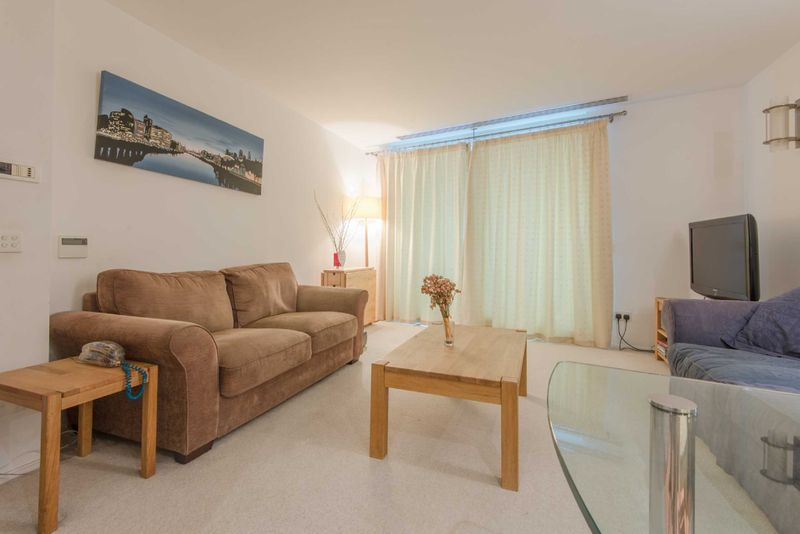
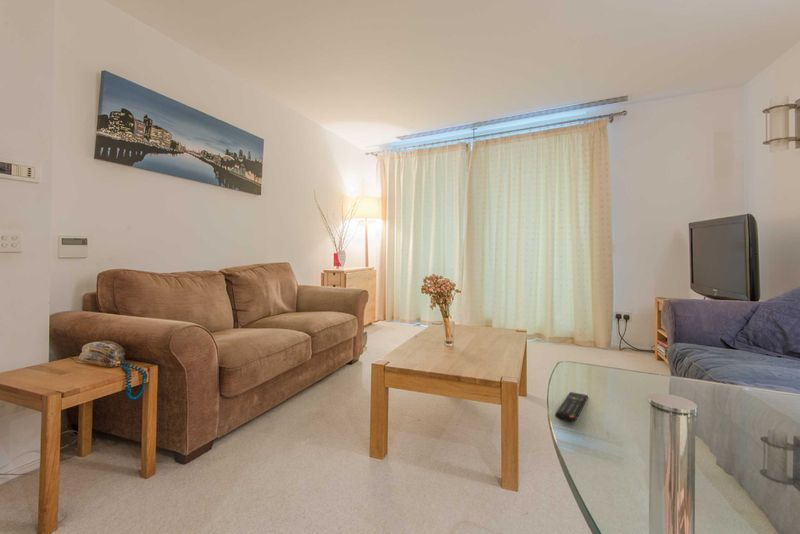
+ remote control (572, 406)
